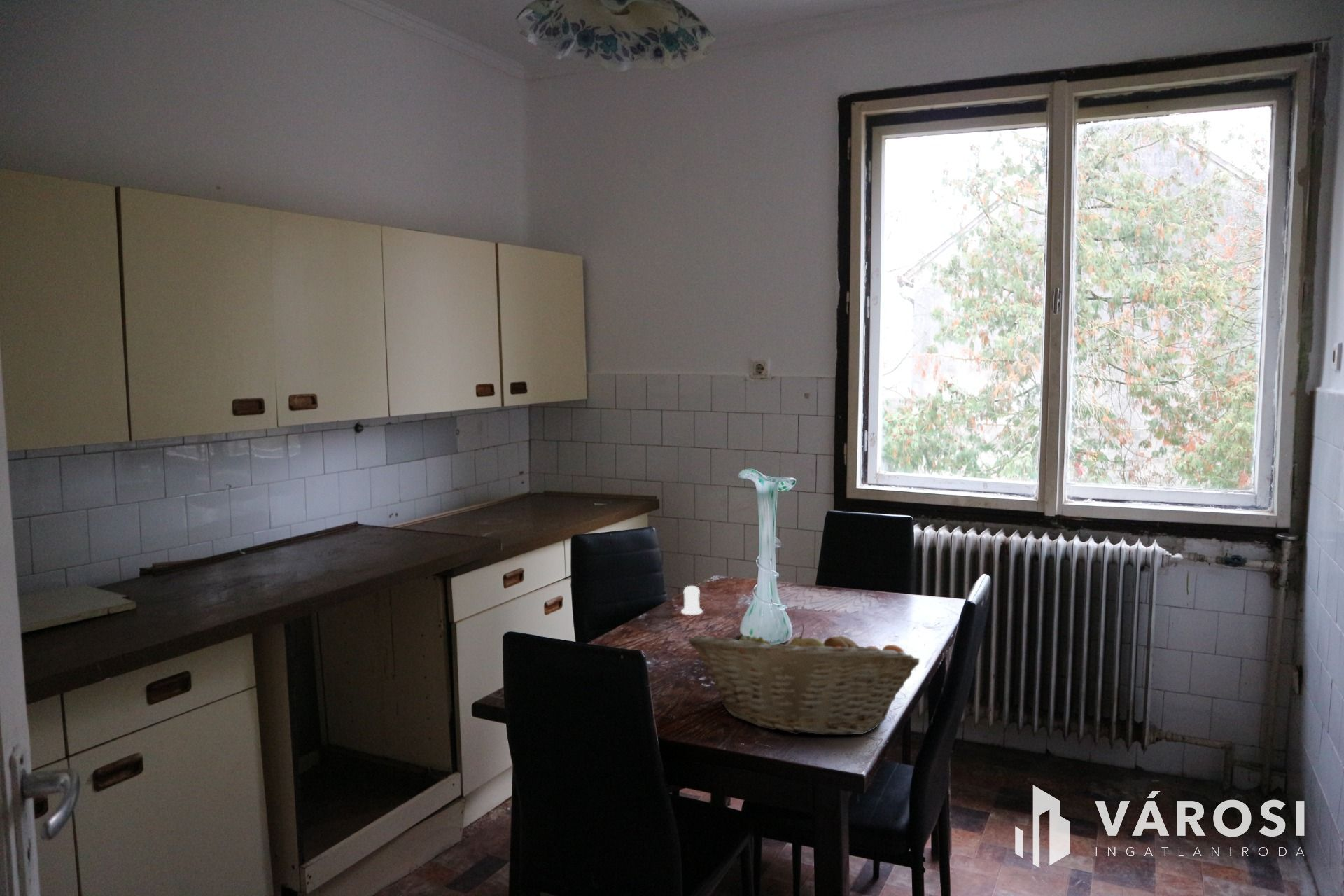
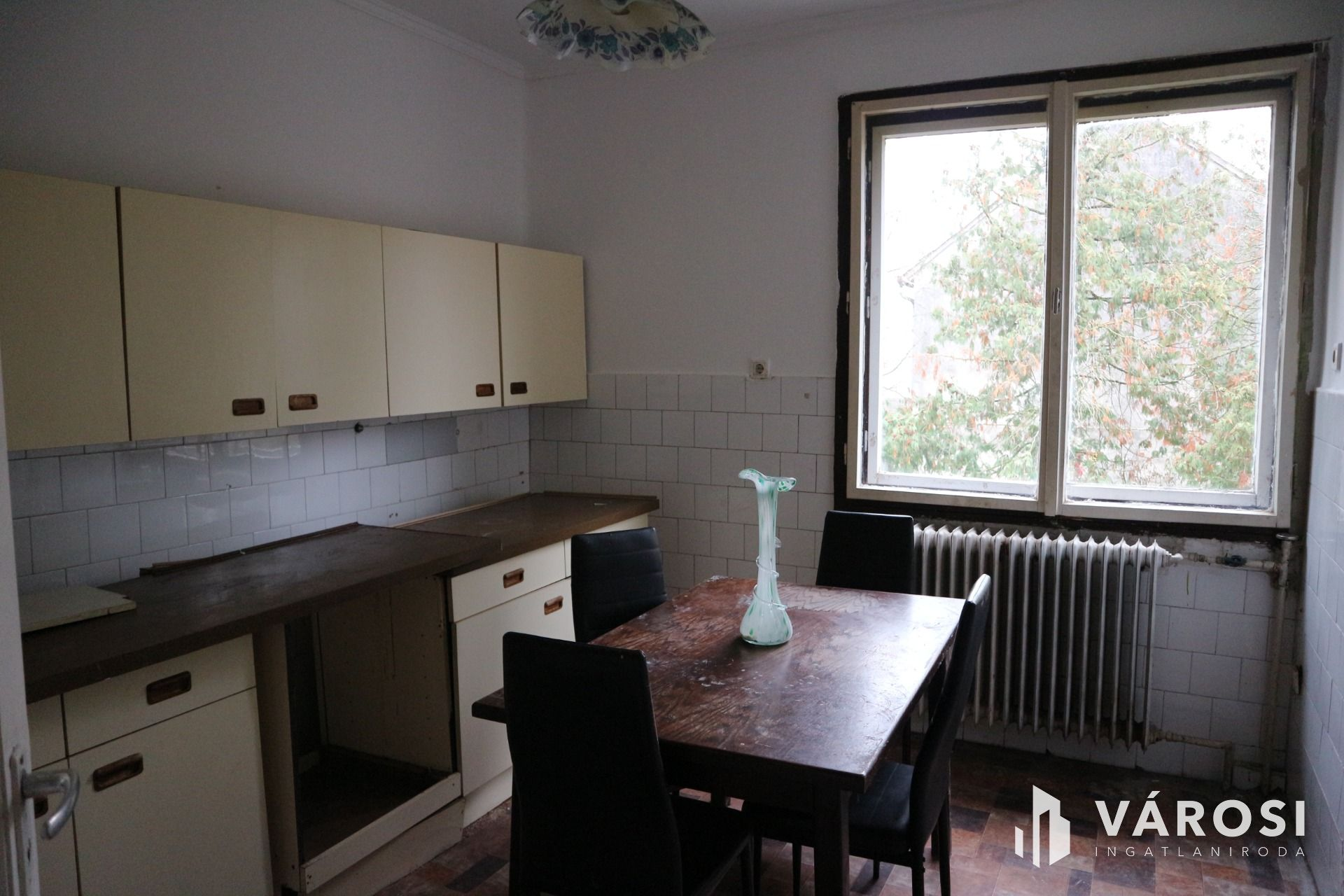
- fruit basket (801, 668)
- salt shaker (692, 599)
